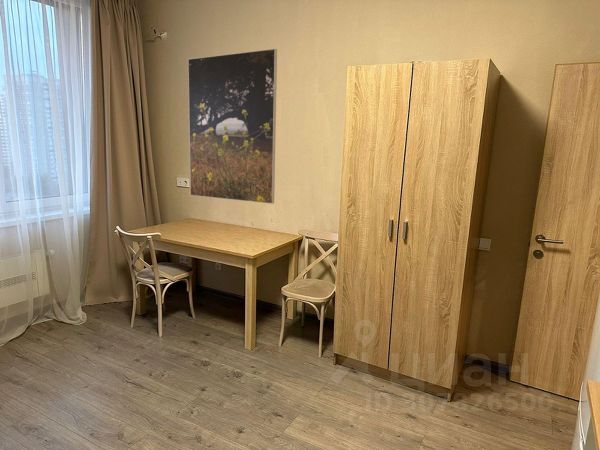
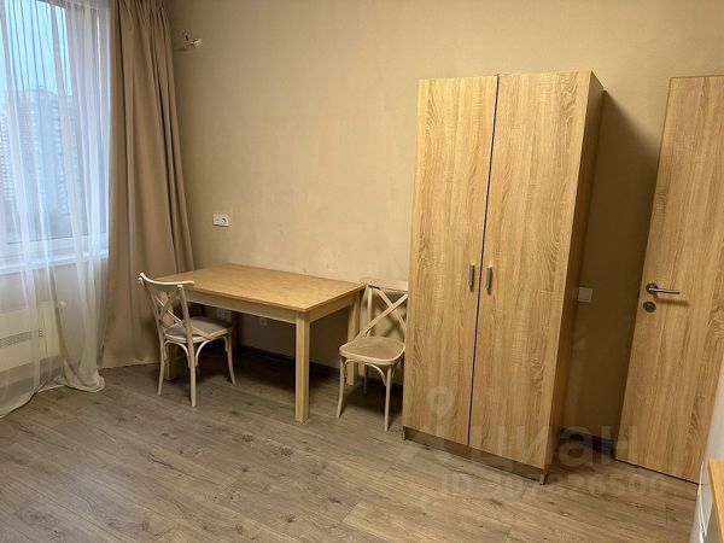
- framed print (229, 129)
